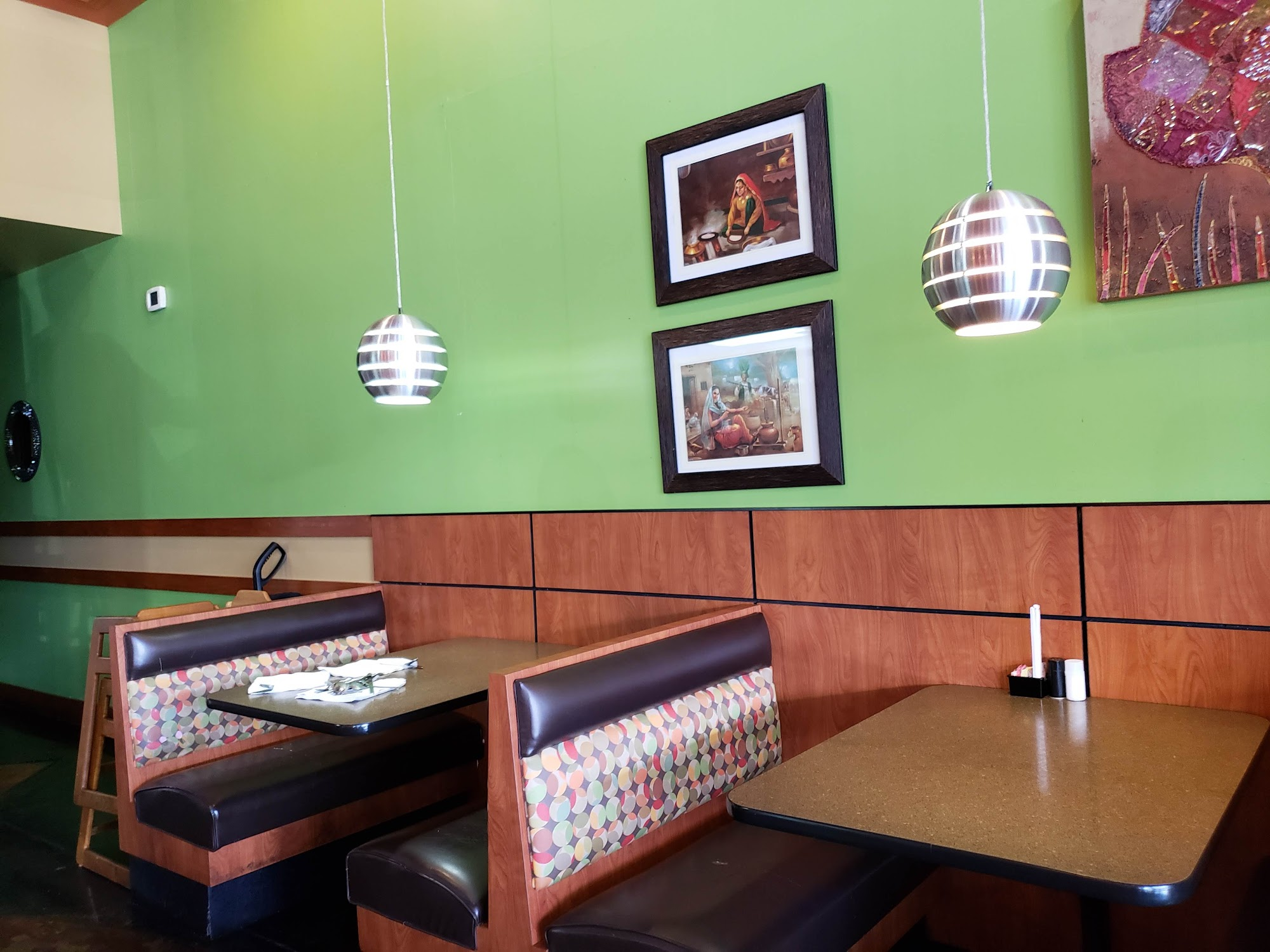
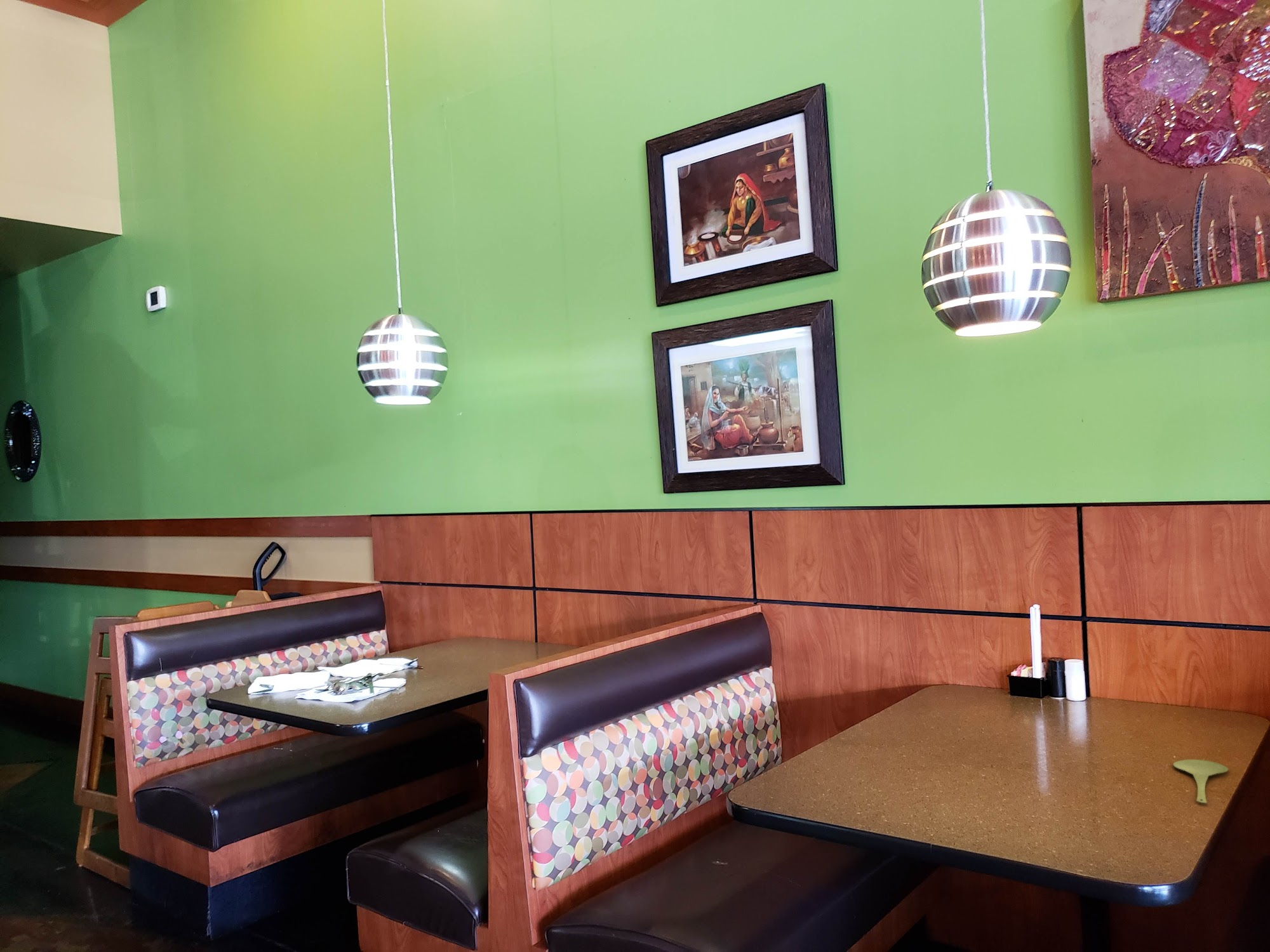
+ spoon (1201, 778)
